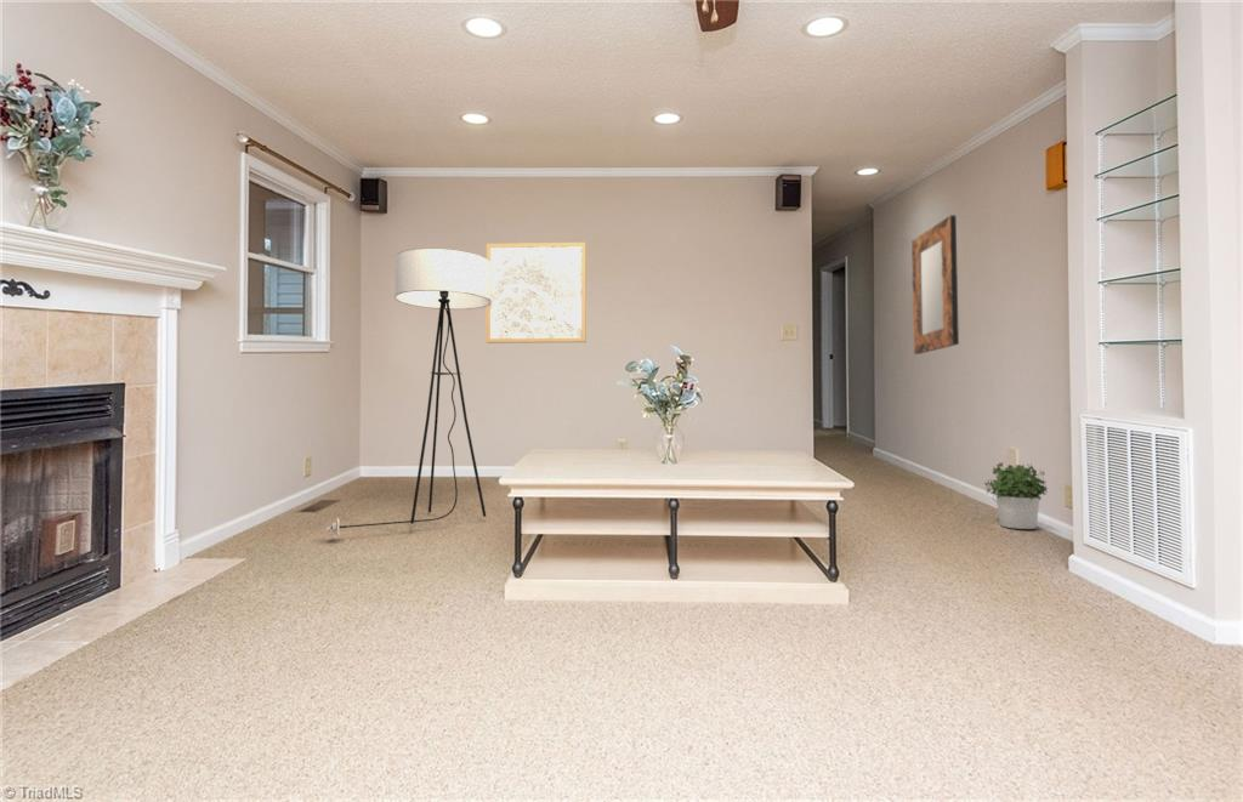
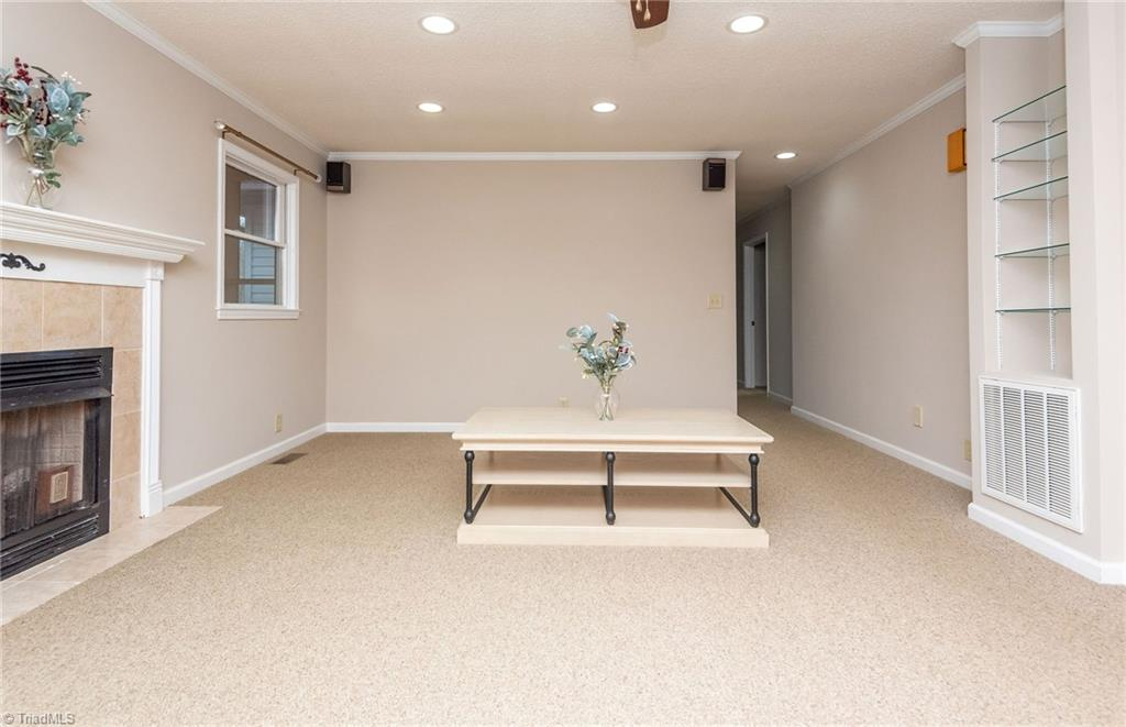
- wall art (535, 292)
- potted plant (1012, 494)
- home mirror (932, 289)
- floor lamp (428, 396)
